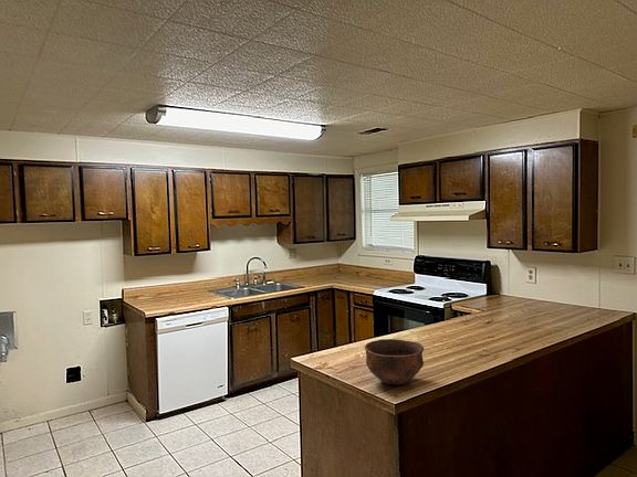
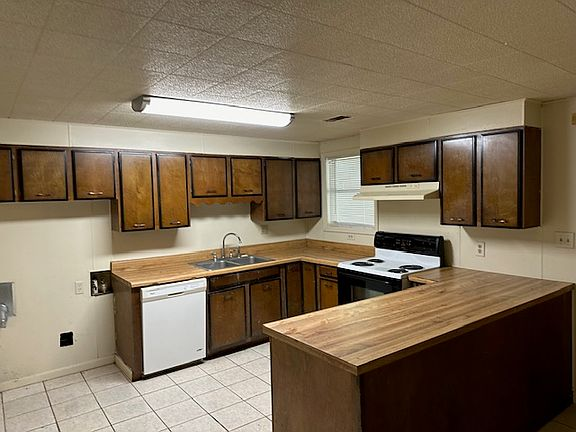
- bowl (394, 363)
